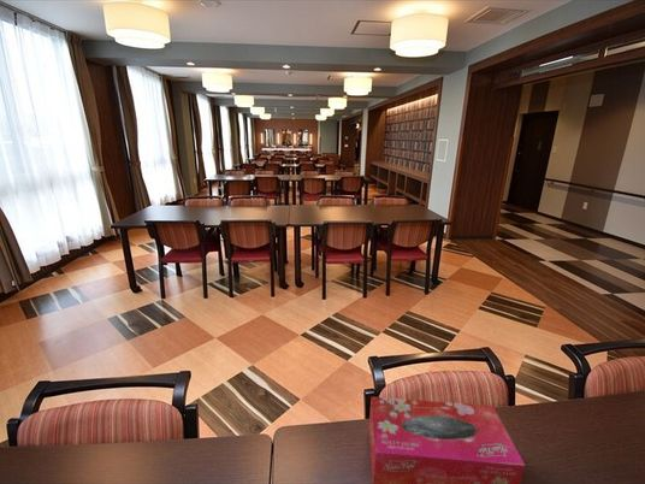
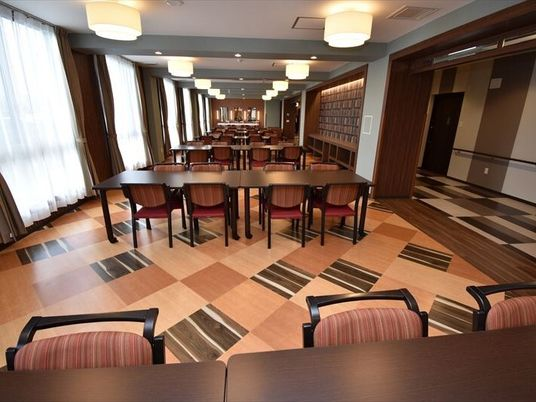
- tissue box (436, 444)
